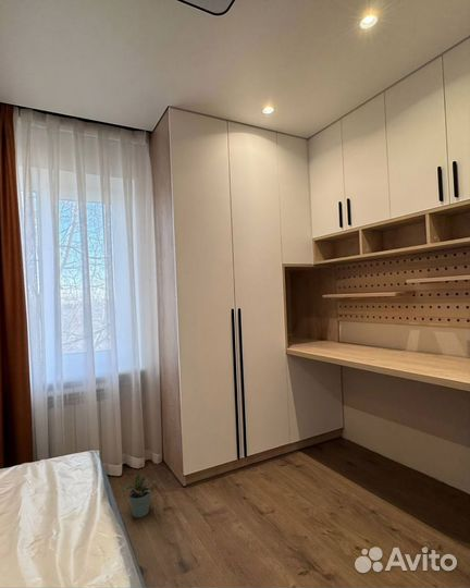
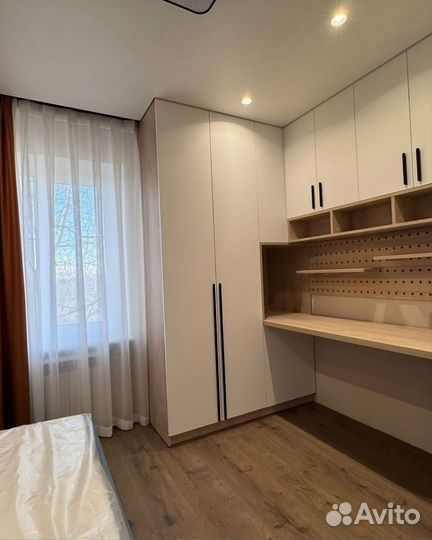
- potted plant (139, 494)
